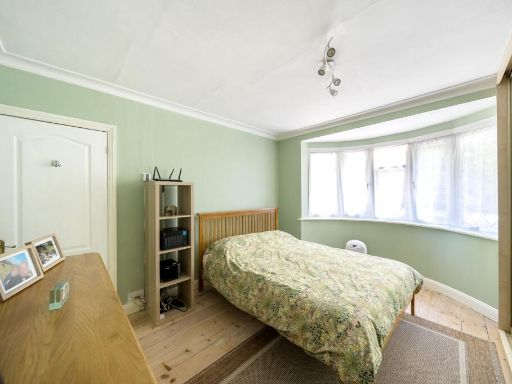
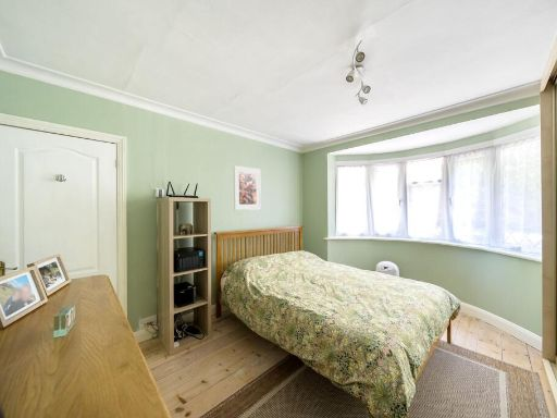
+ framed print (247, 188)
